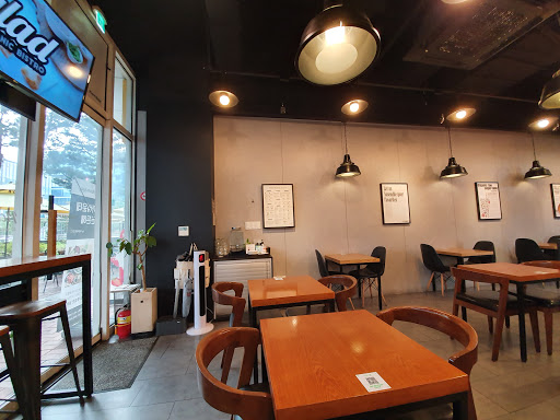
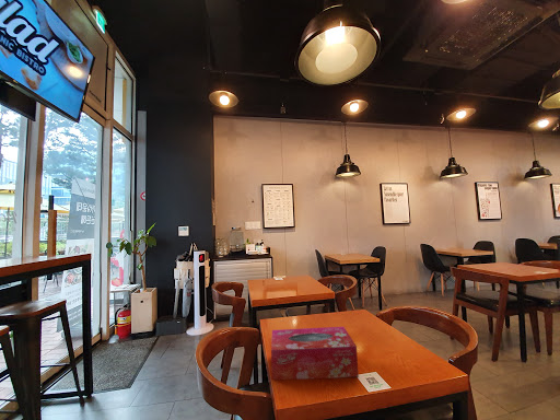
+ tissue box (311, 351)
